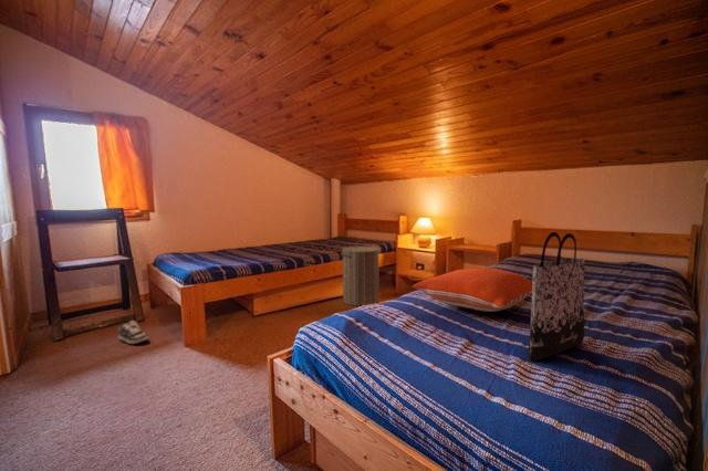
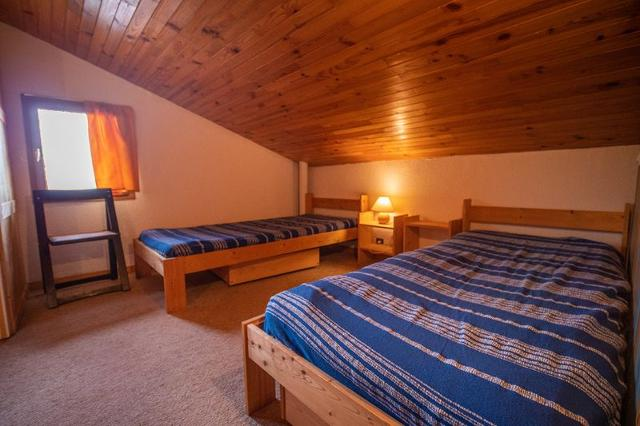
- shoe (132, 331)
- tote bag (560, 293)
- laundry hamper (361, 270)
- pillow (476, 286)
